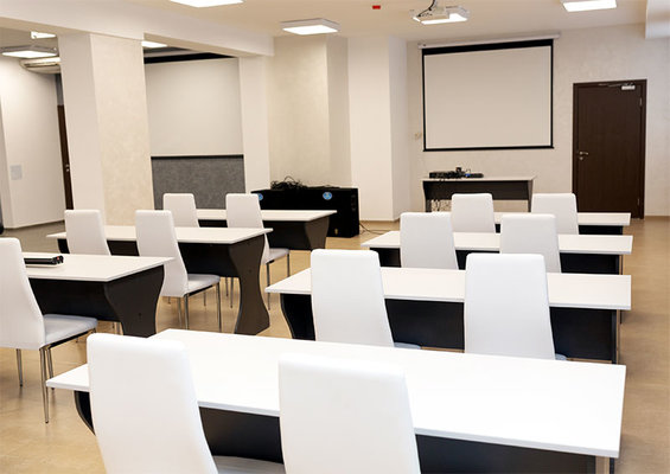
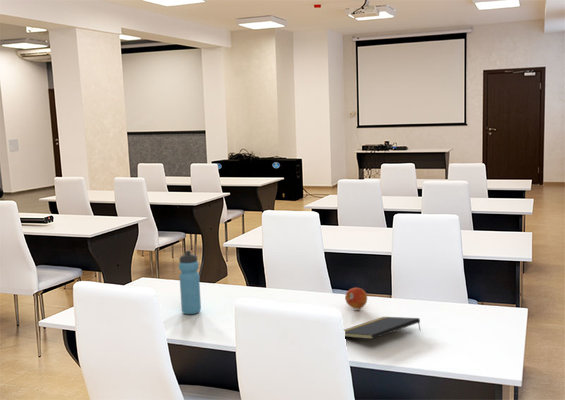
+ notepad (378, 327)
+ water bottle (189, 281)
+ fruit (356, 298)
